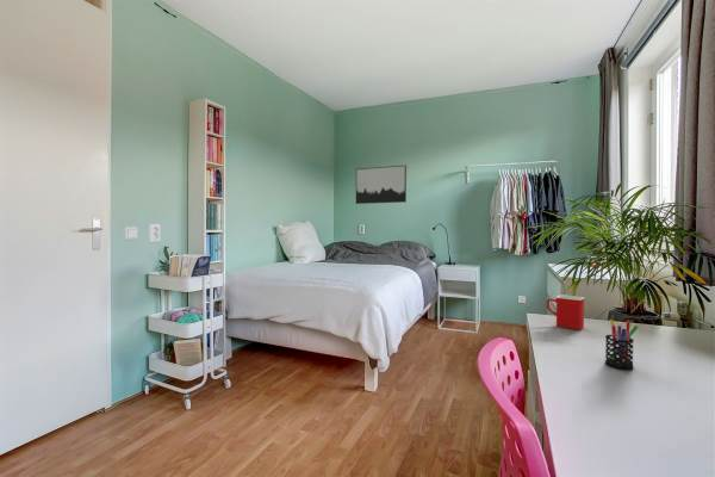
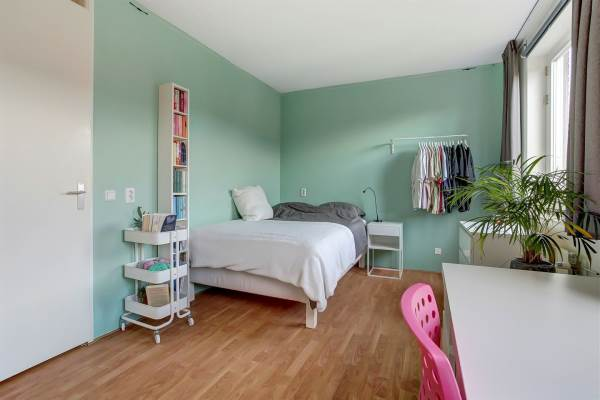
- pen holder (622, 341)
- mug (564, 310)
- wall art (380, 185)
